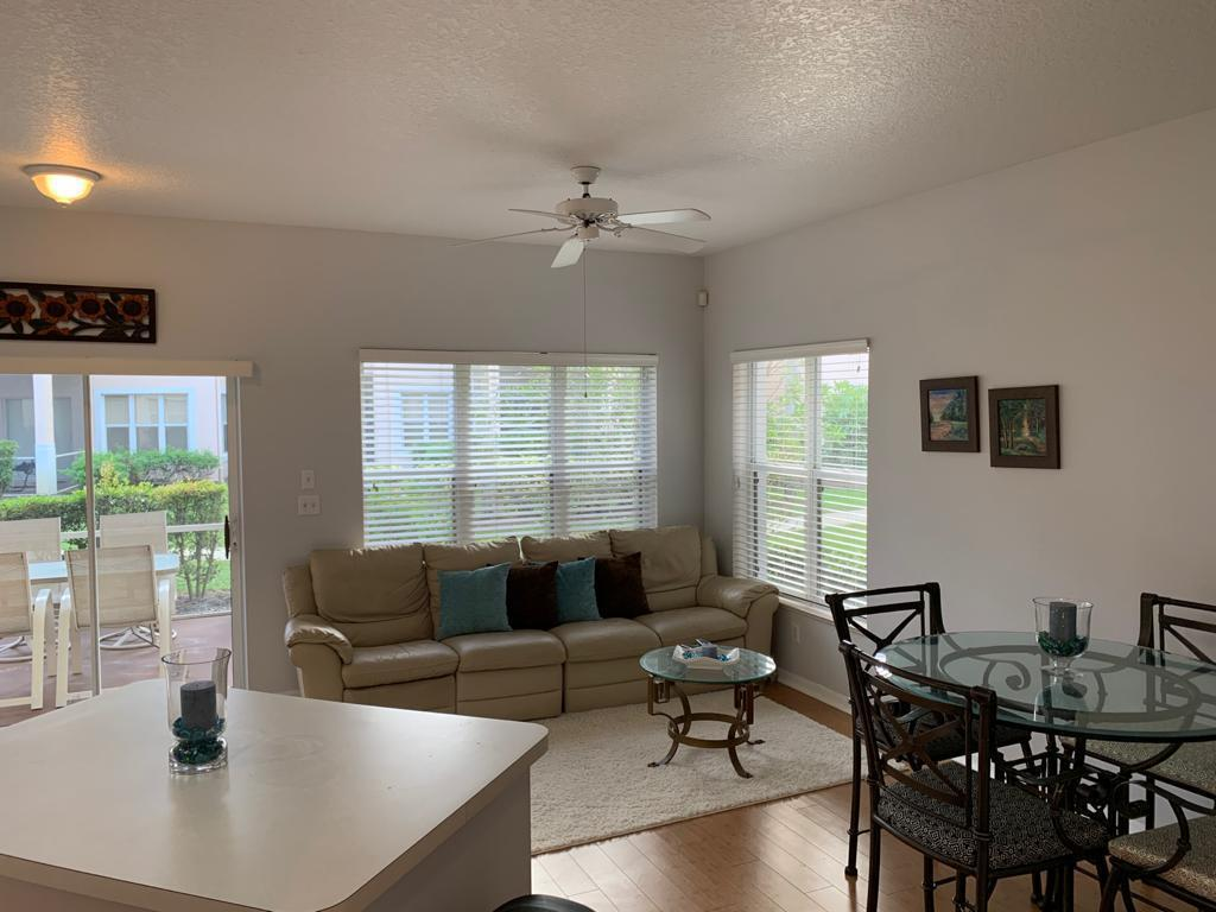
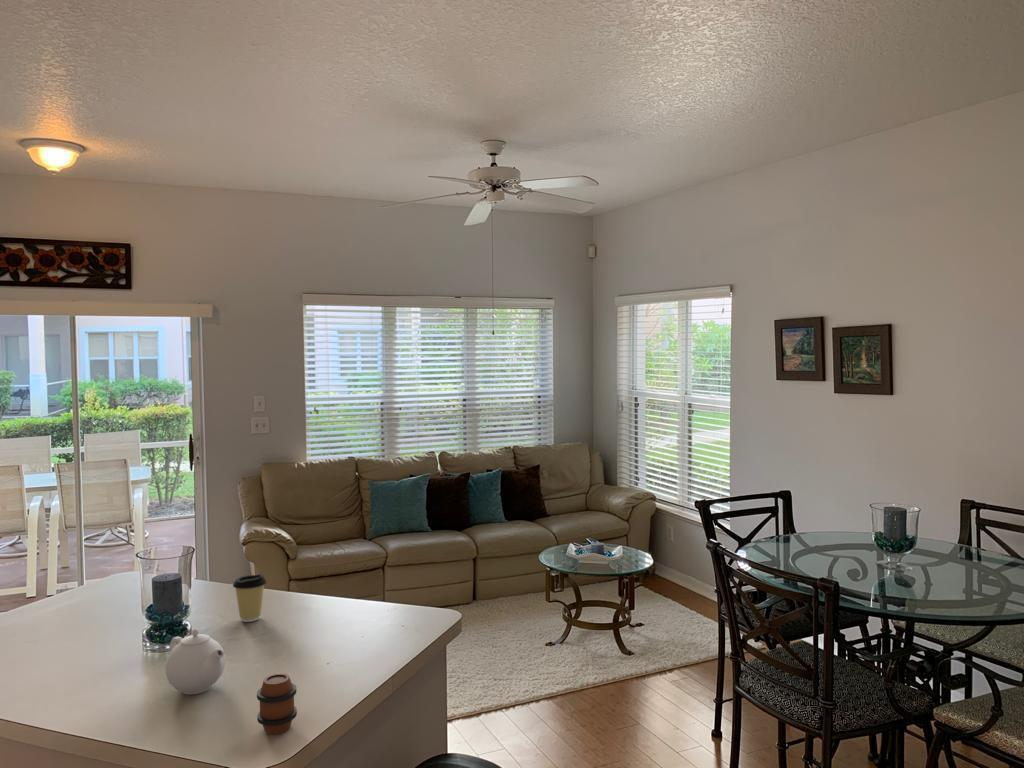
+ teapot (195, 658)
+ coffee cup (250, 597)
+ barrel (277, 703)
